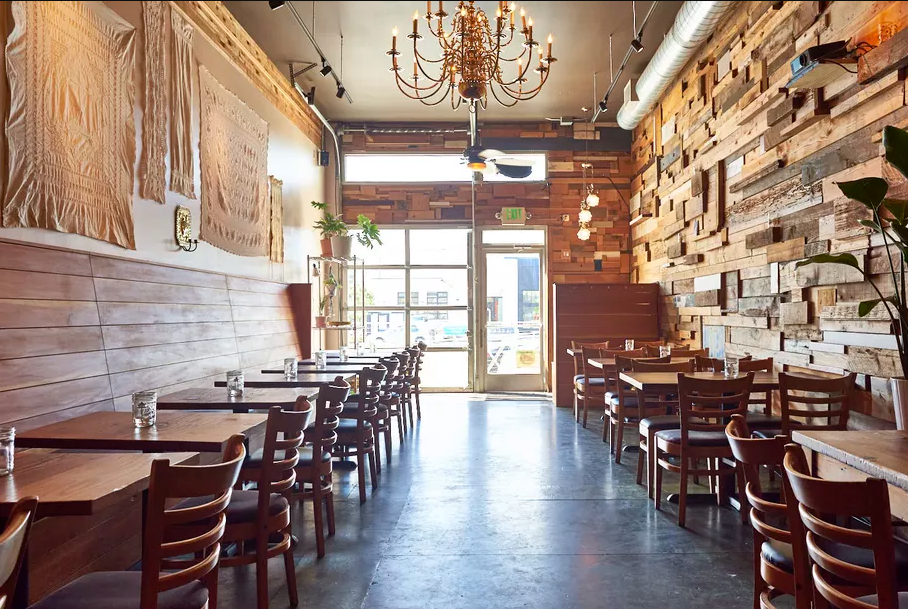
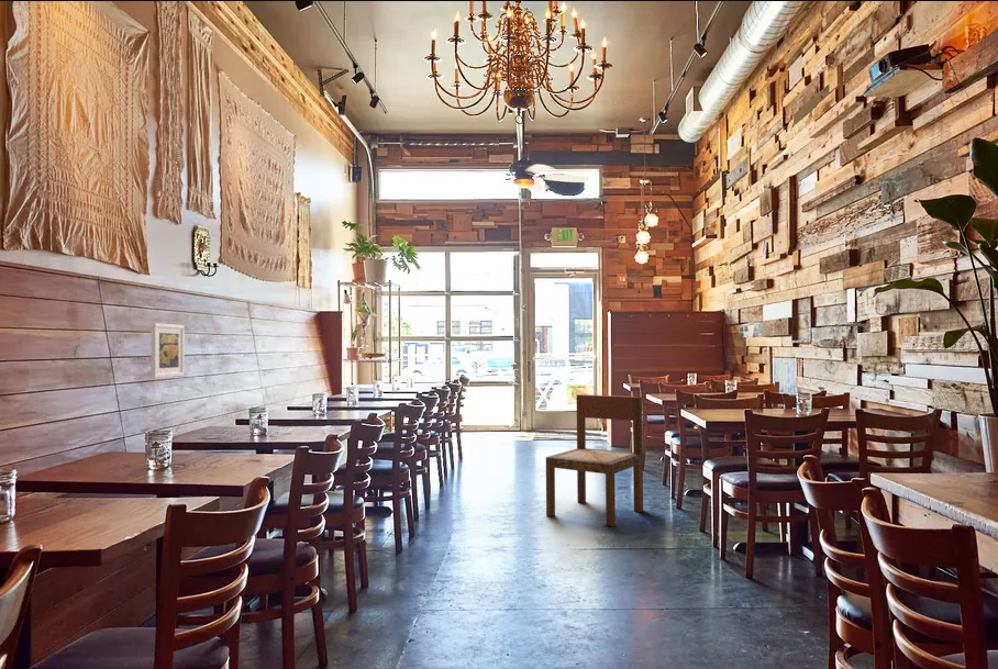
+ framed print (168, 350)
+ dining chair (594, 455)
